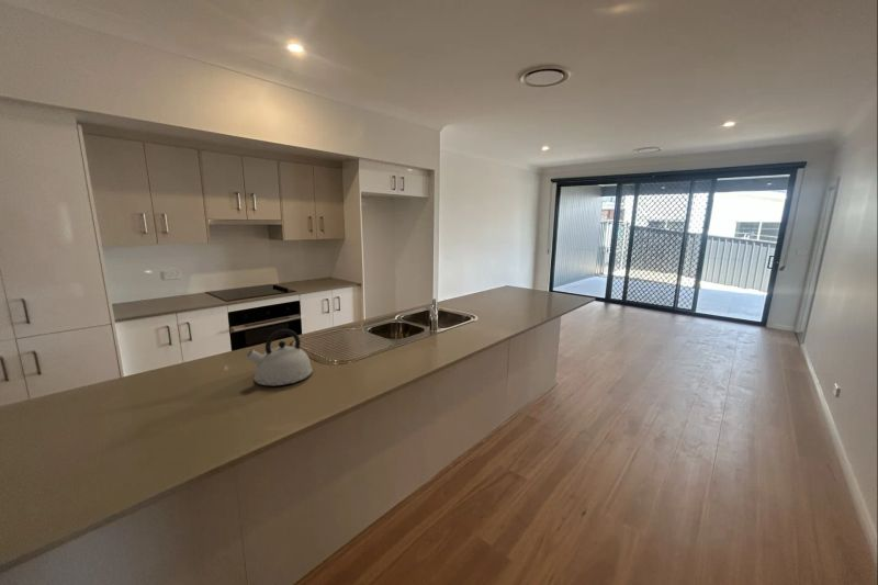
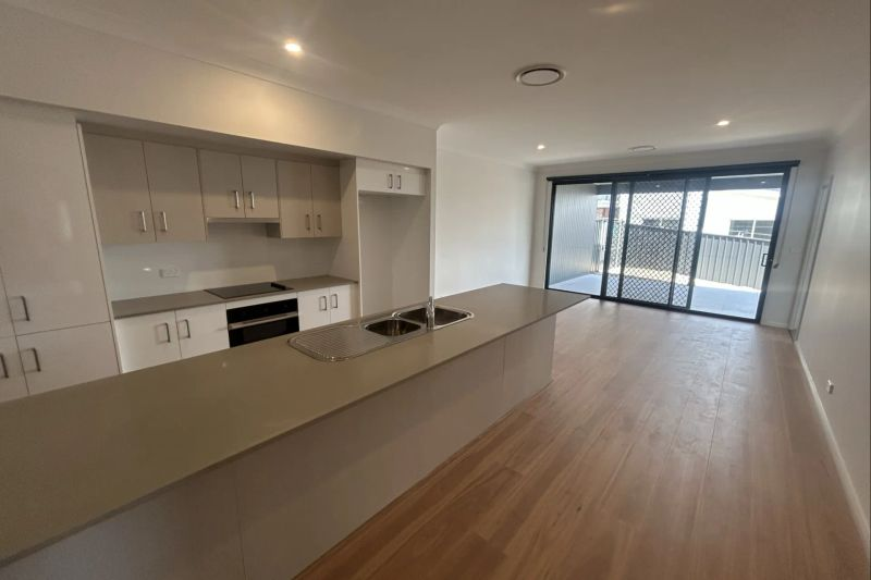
- kettle (279, 352)
